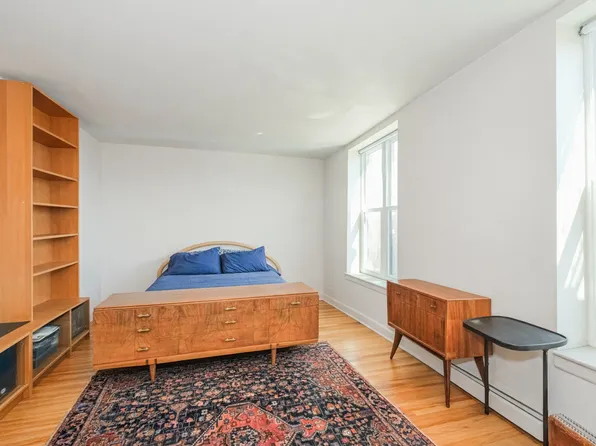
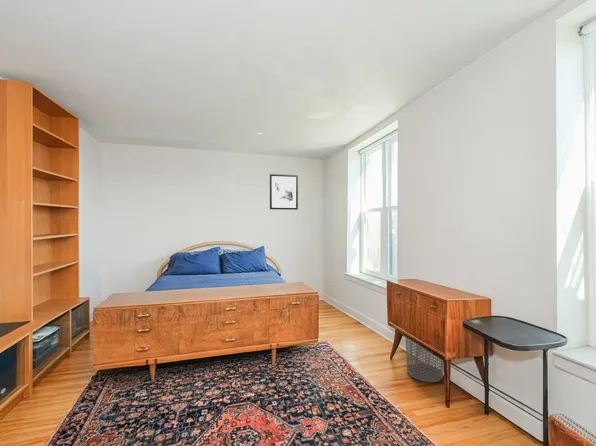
+ waste bin (424, 353)
+ wall art (283, 192)
